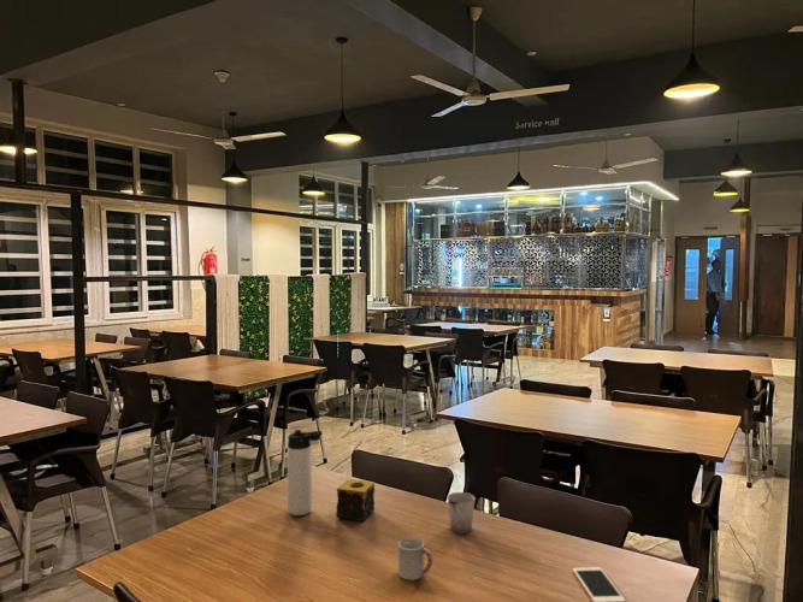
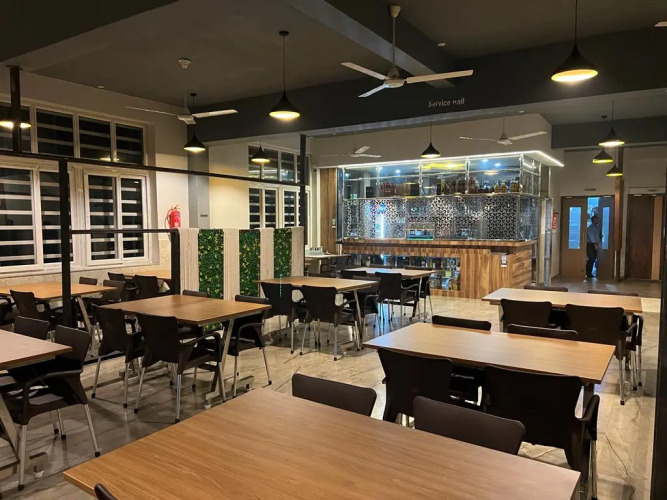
- candle (355, 498)
- cup (415, 560)
- cup (460, 514)
- cell phone (597, 584)
- thermos bottle (305, 471)
